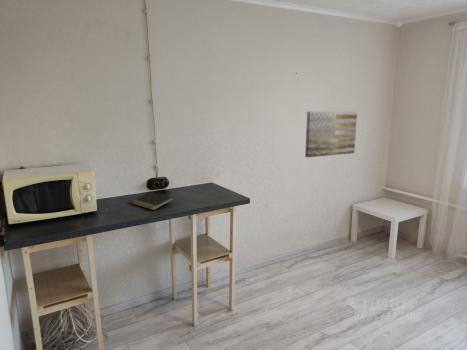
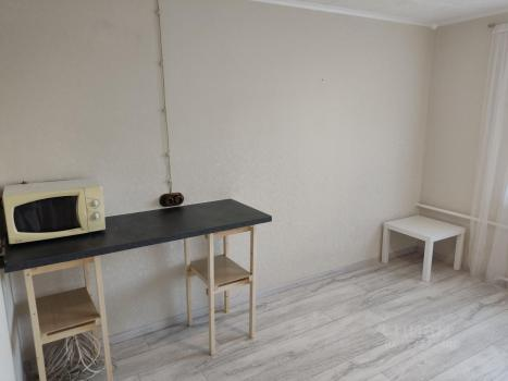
- wall art (332, 133)
- notepad (152, 200)
